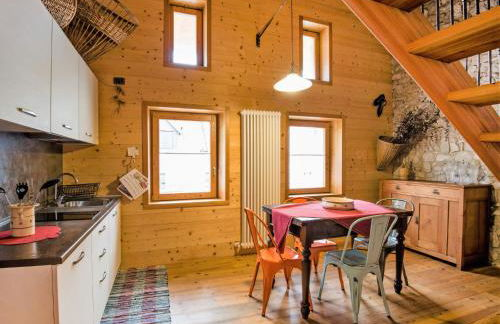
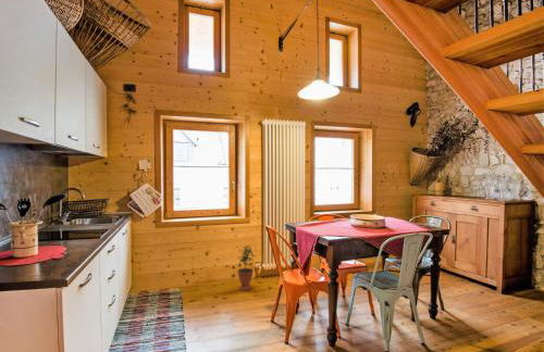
+ potted plant (247, 264)
